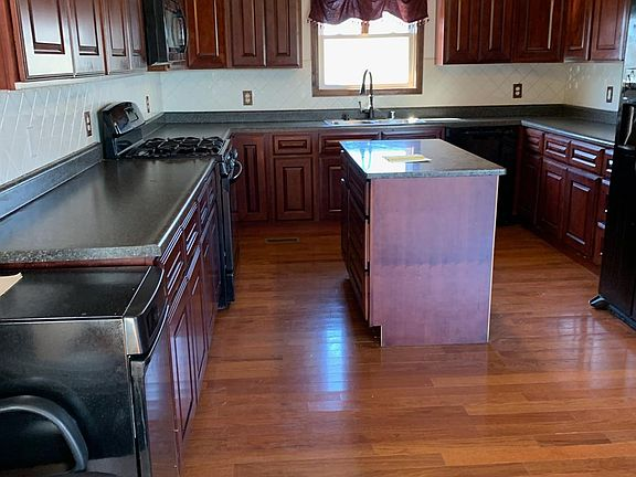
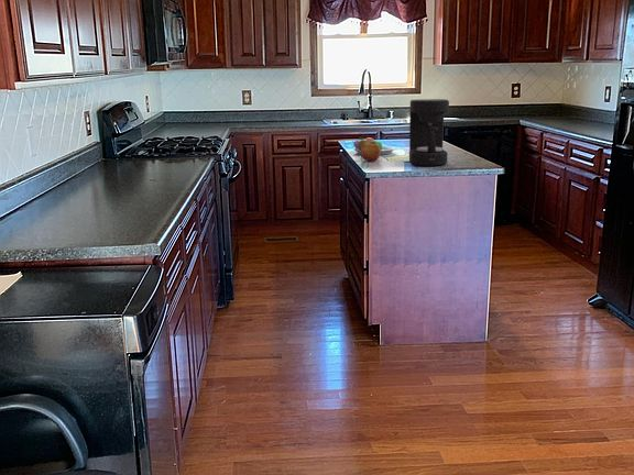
+ fruit bowl (373, 143)
+ coffee maker (429, 131)
+ apple (370, 151)
